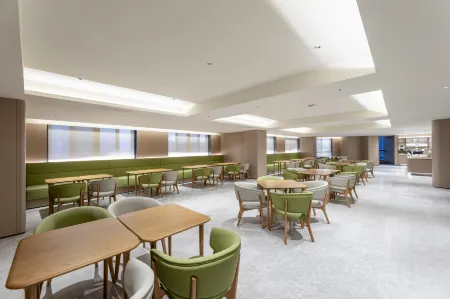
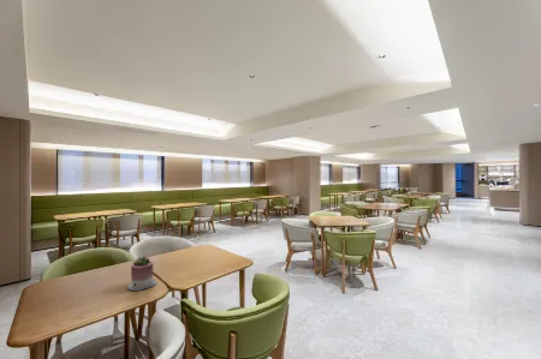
+ succulent planter (142, 270)
